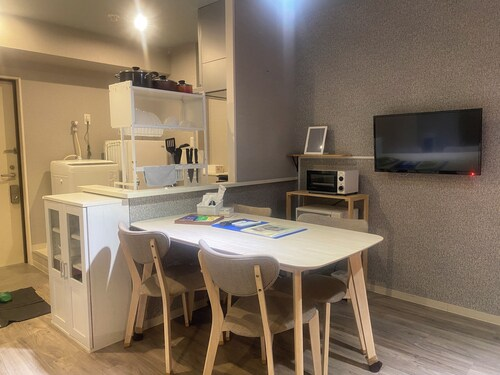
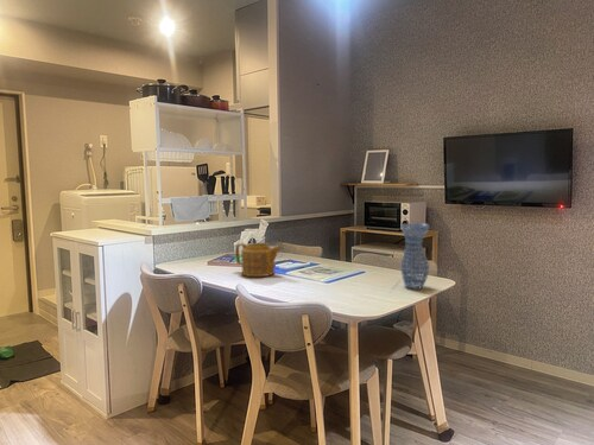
+ teapot (259, 259)
+ vase (415, 255)
